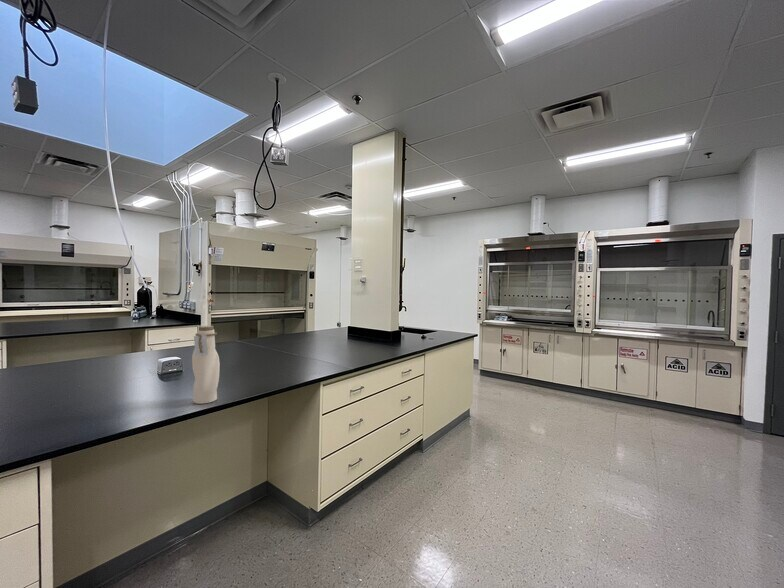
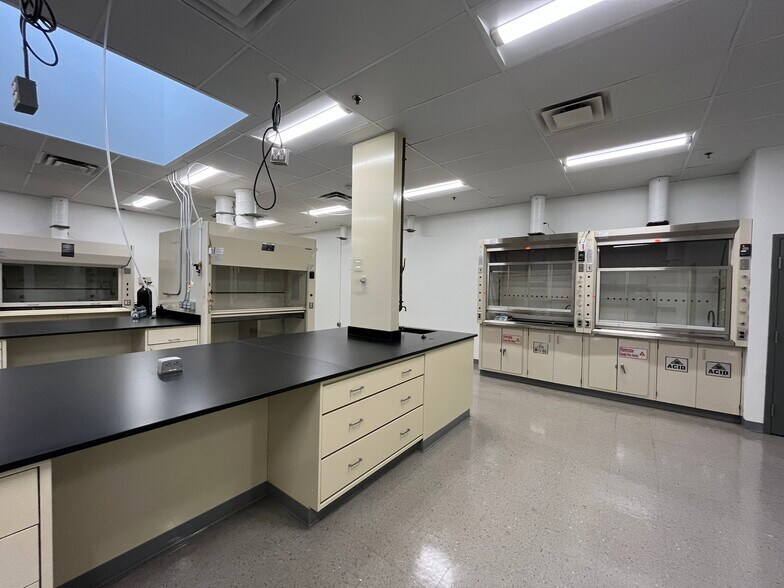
- water bottle (205, 363)
